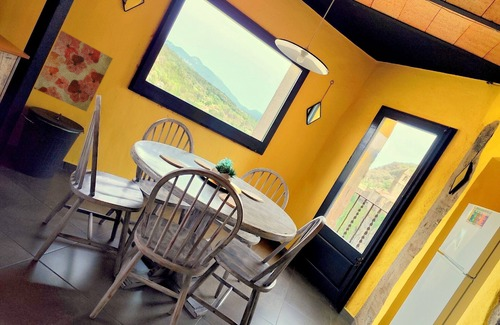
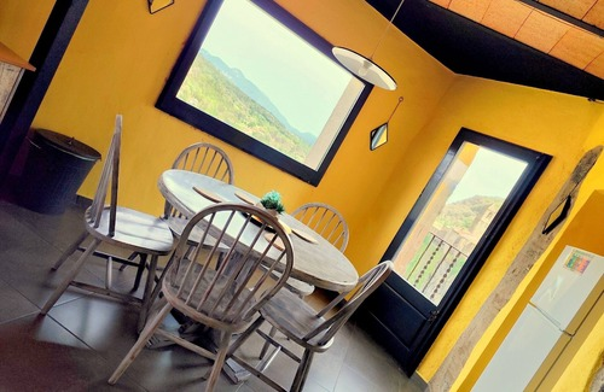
- wall art (74, 72)
